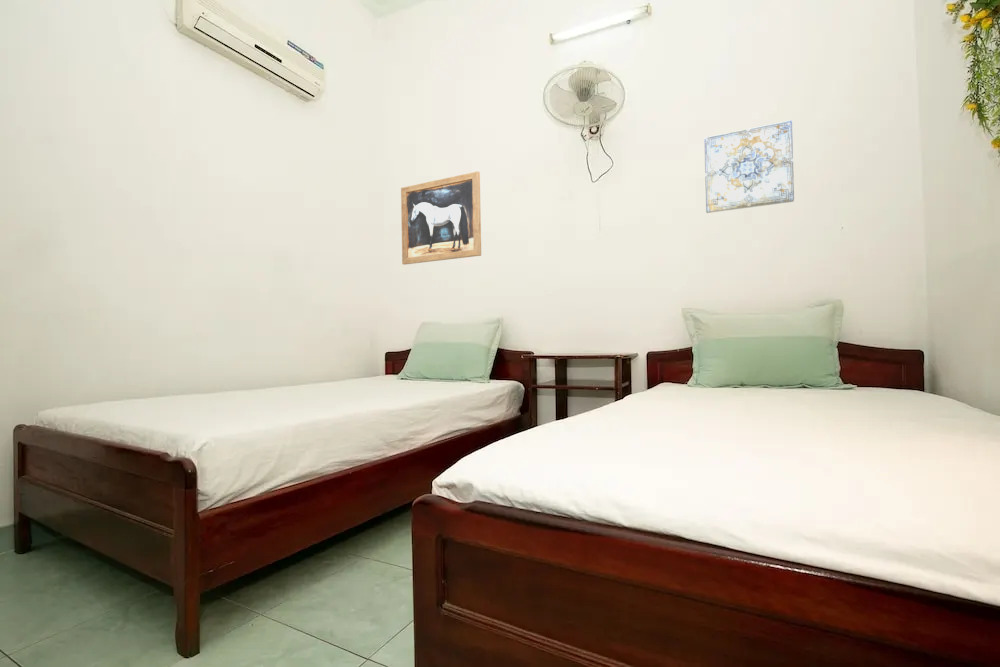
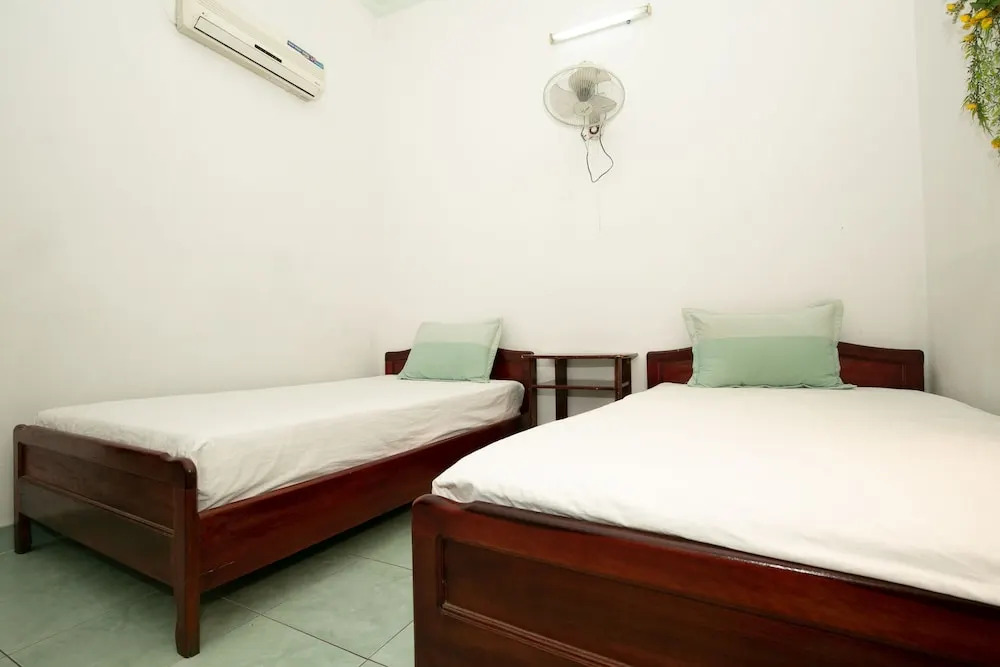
- wall art (439, 220)
- wall art (747, 168)
